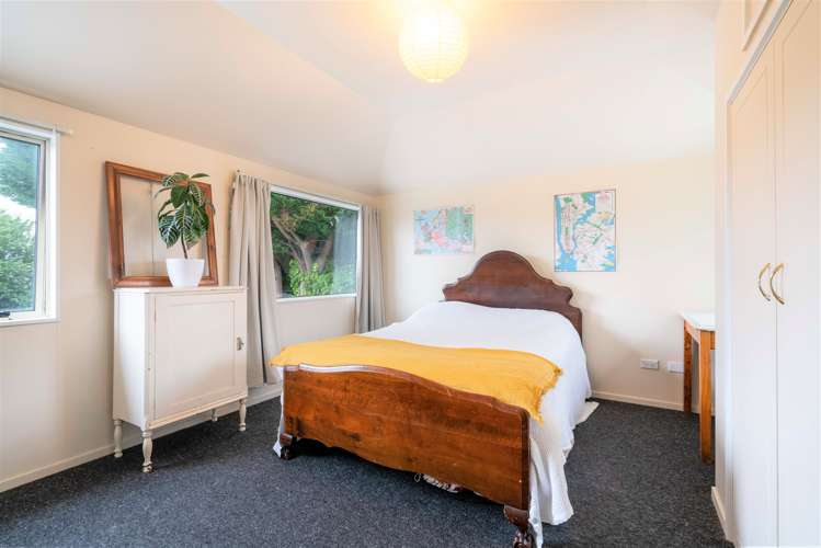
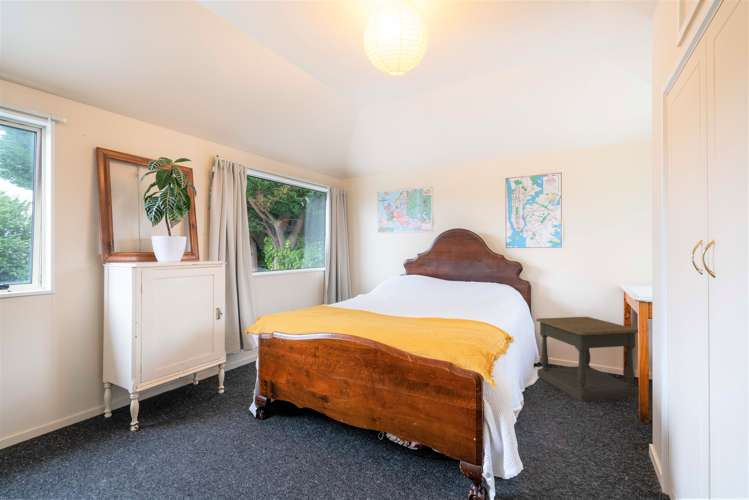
+ side table (584, 354)
